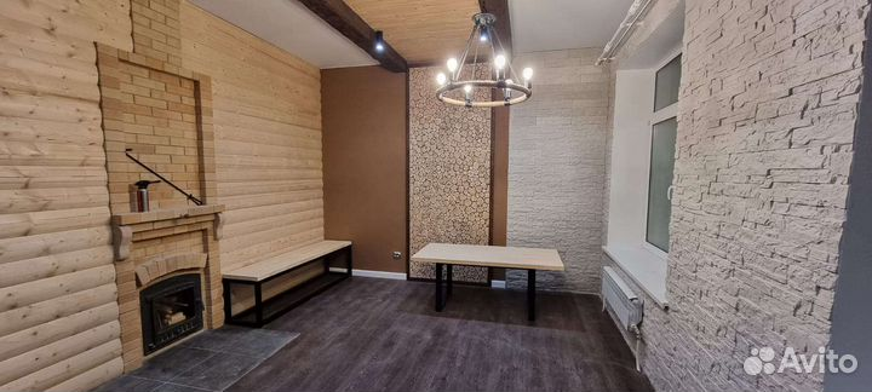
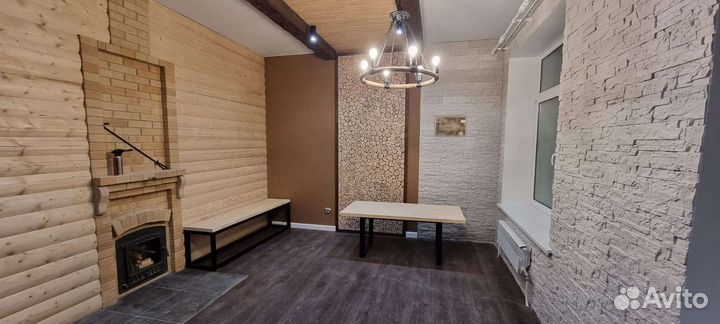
+ wall art (450, 126)
